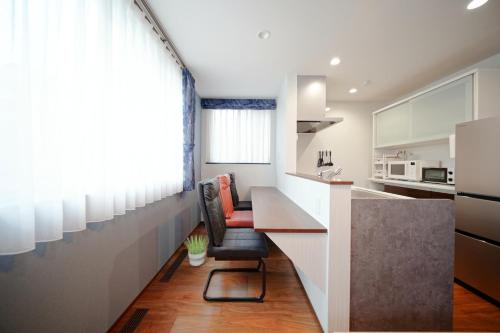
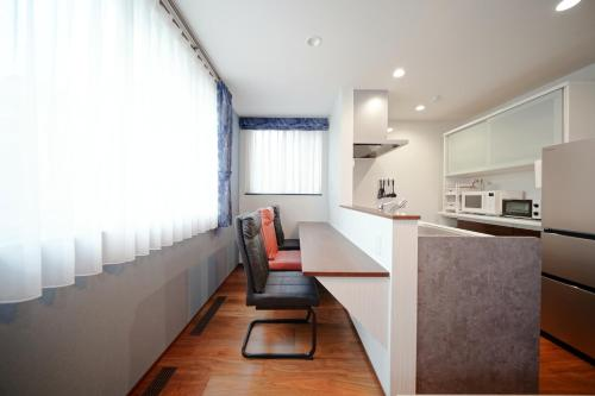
- potted plant (197, 251)
